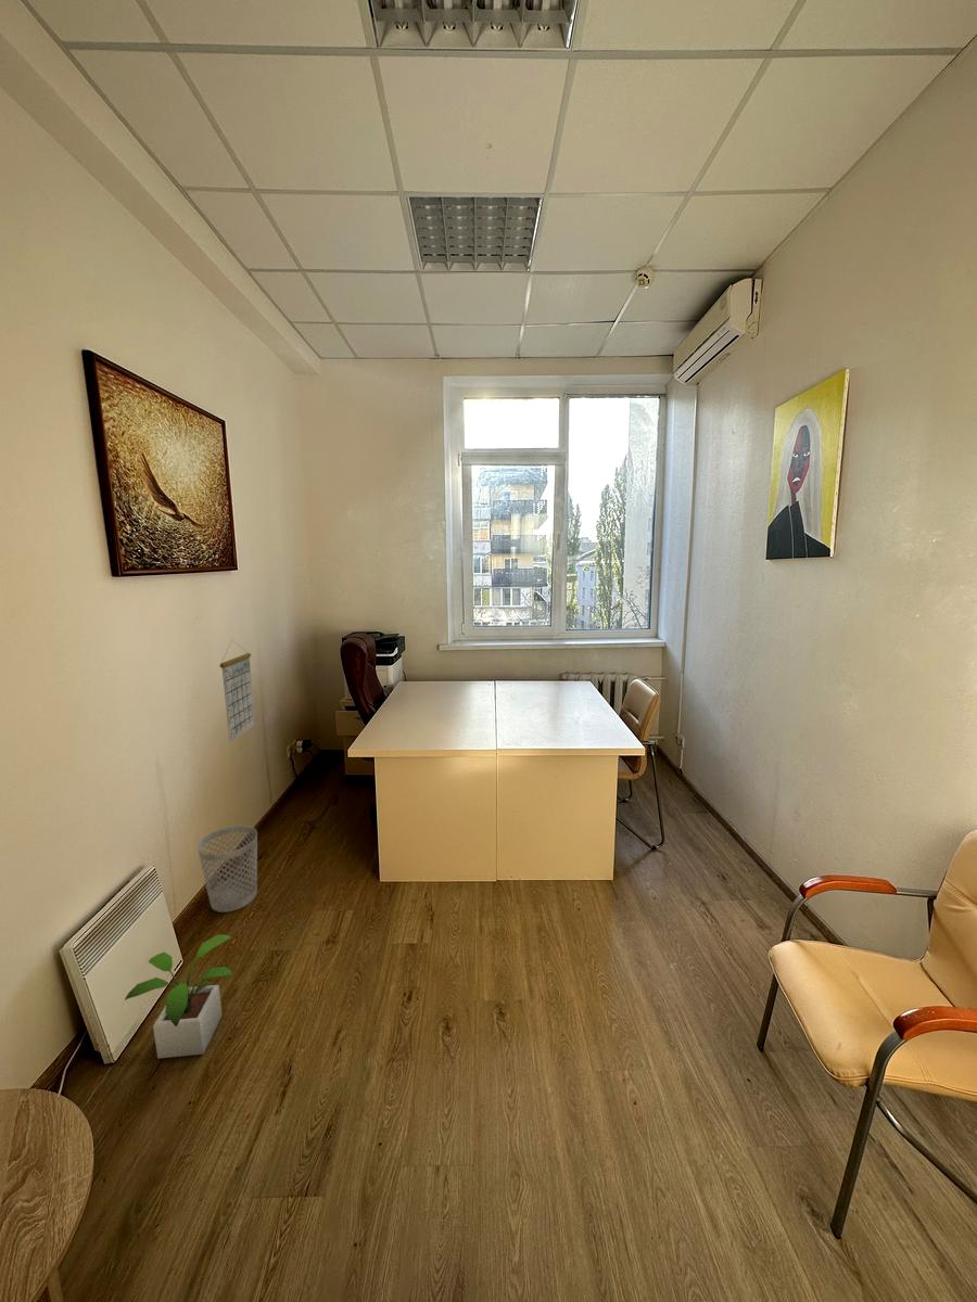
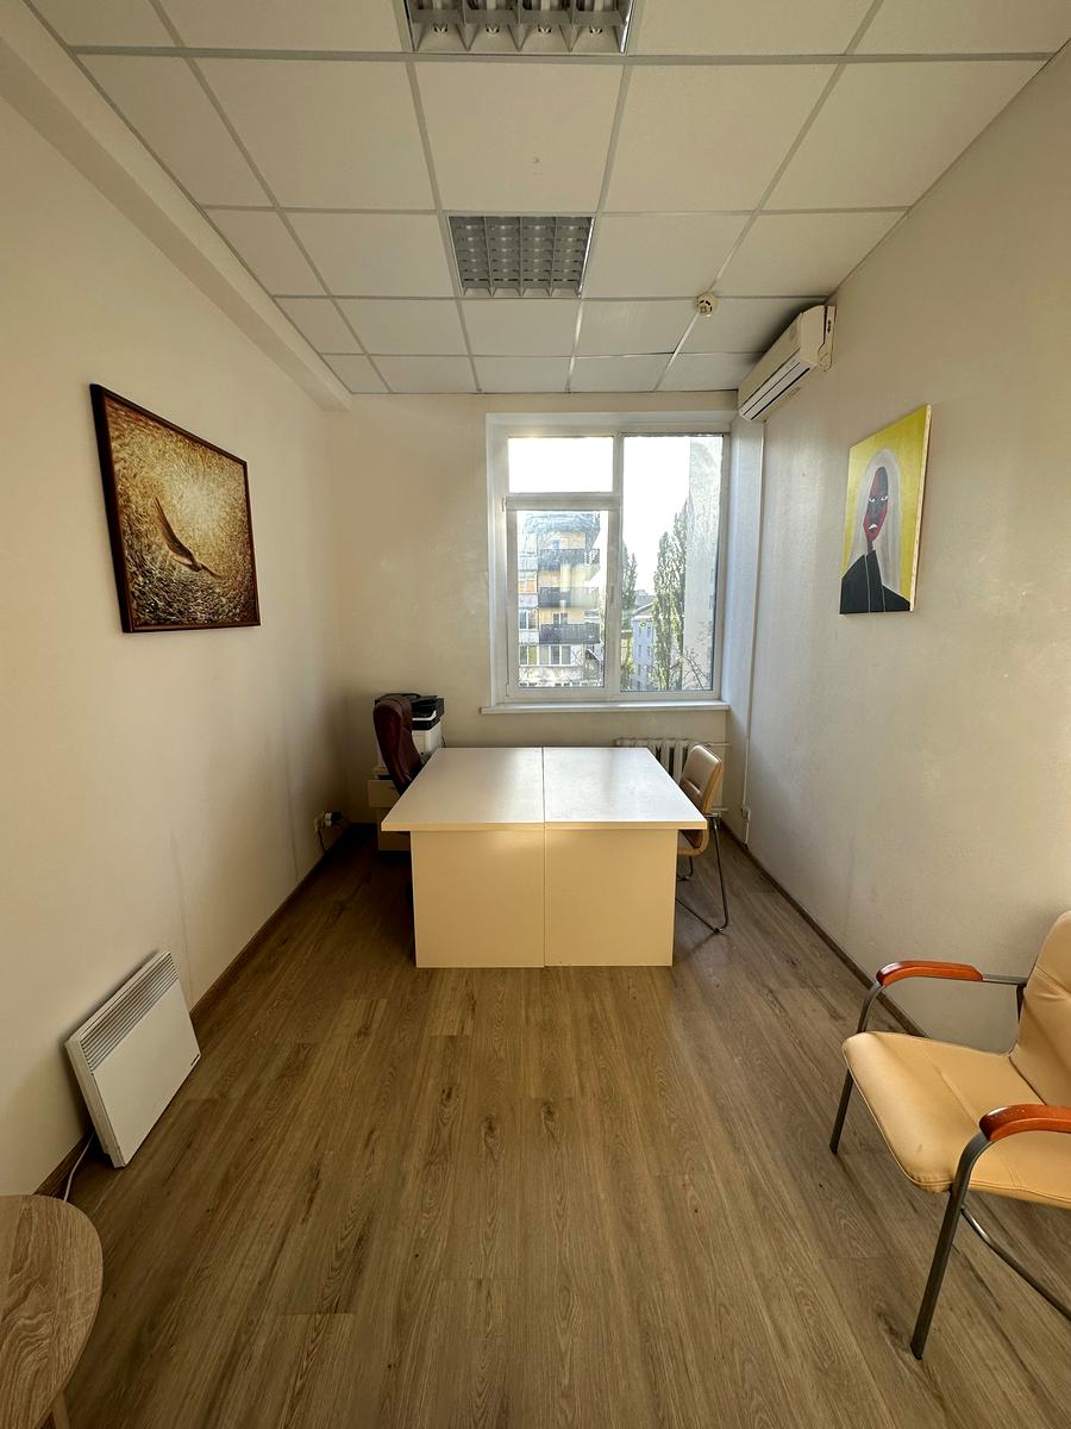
- potted plant (182, 1005)
- wastebasket (231, 868)
- calendar (238, 687)
